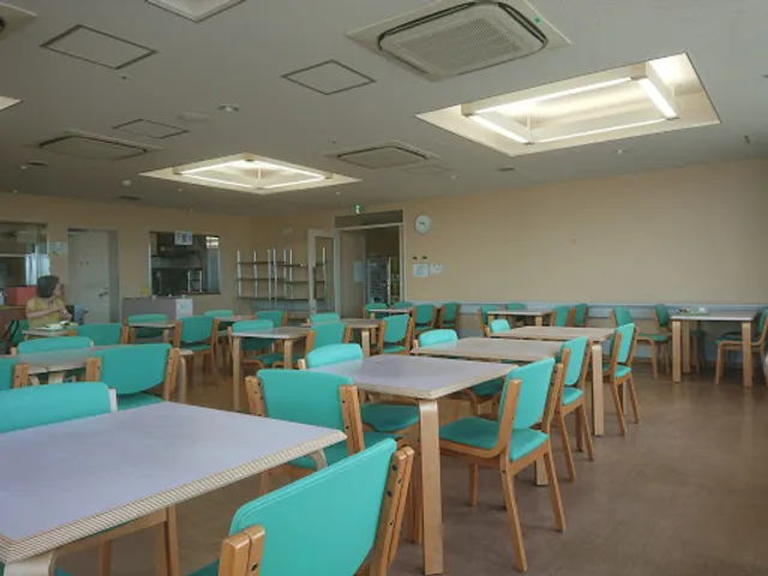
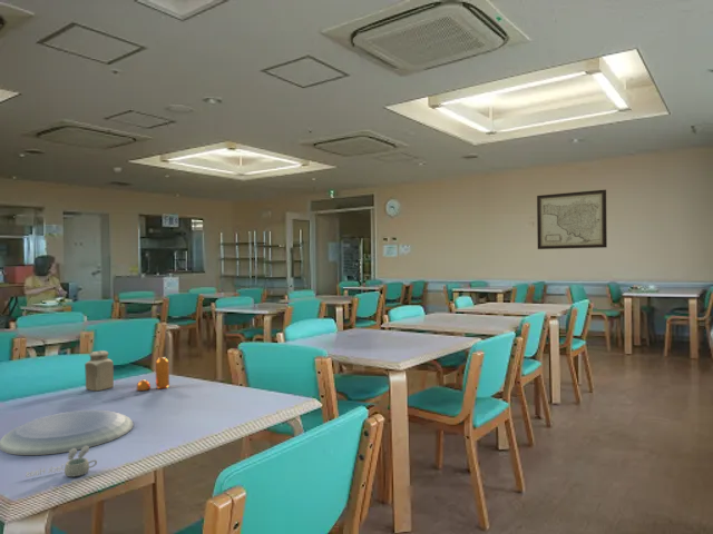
+ salt shaker (99, 369)
+ plate (69, 425)
+ pepper shaker (156, 373)
+ cup (61, 465)
+ wall art (570, 220)
